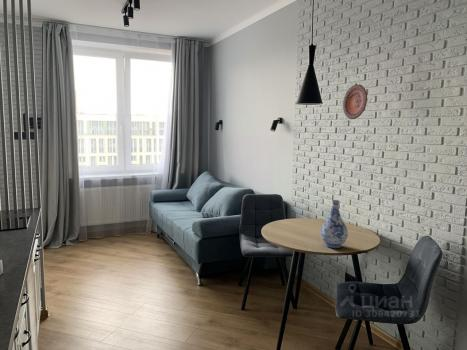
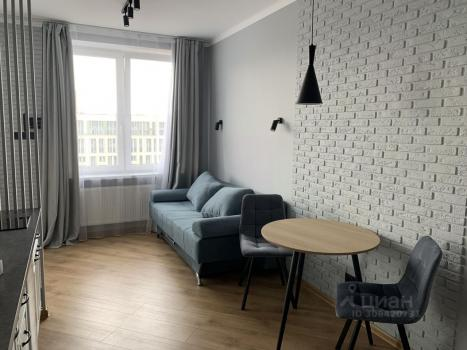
- decorative plate (355, 102)
- vase (334, 223)
